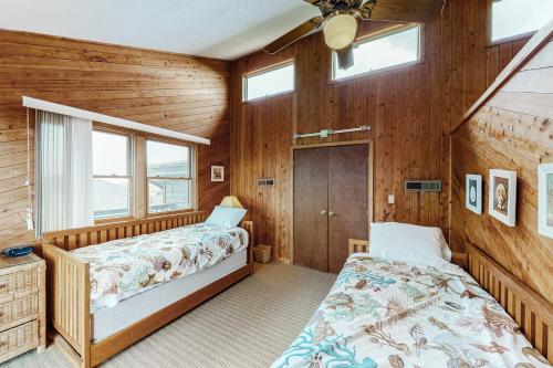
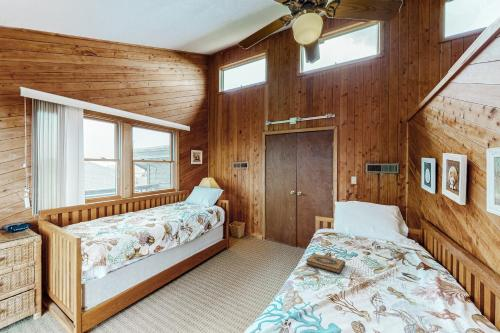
+ hardback book (325, 262)
